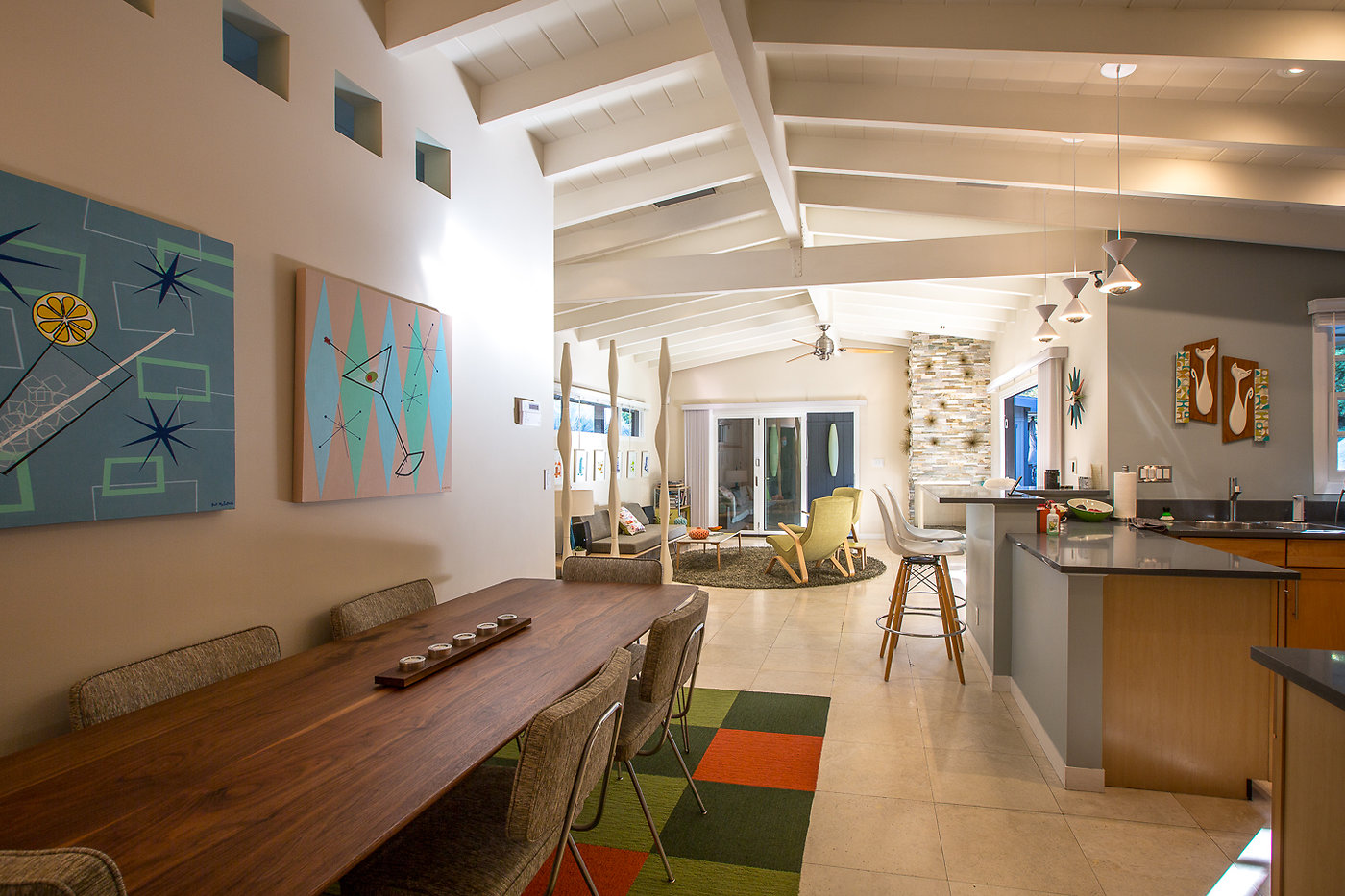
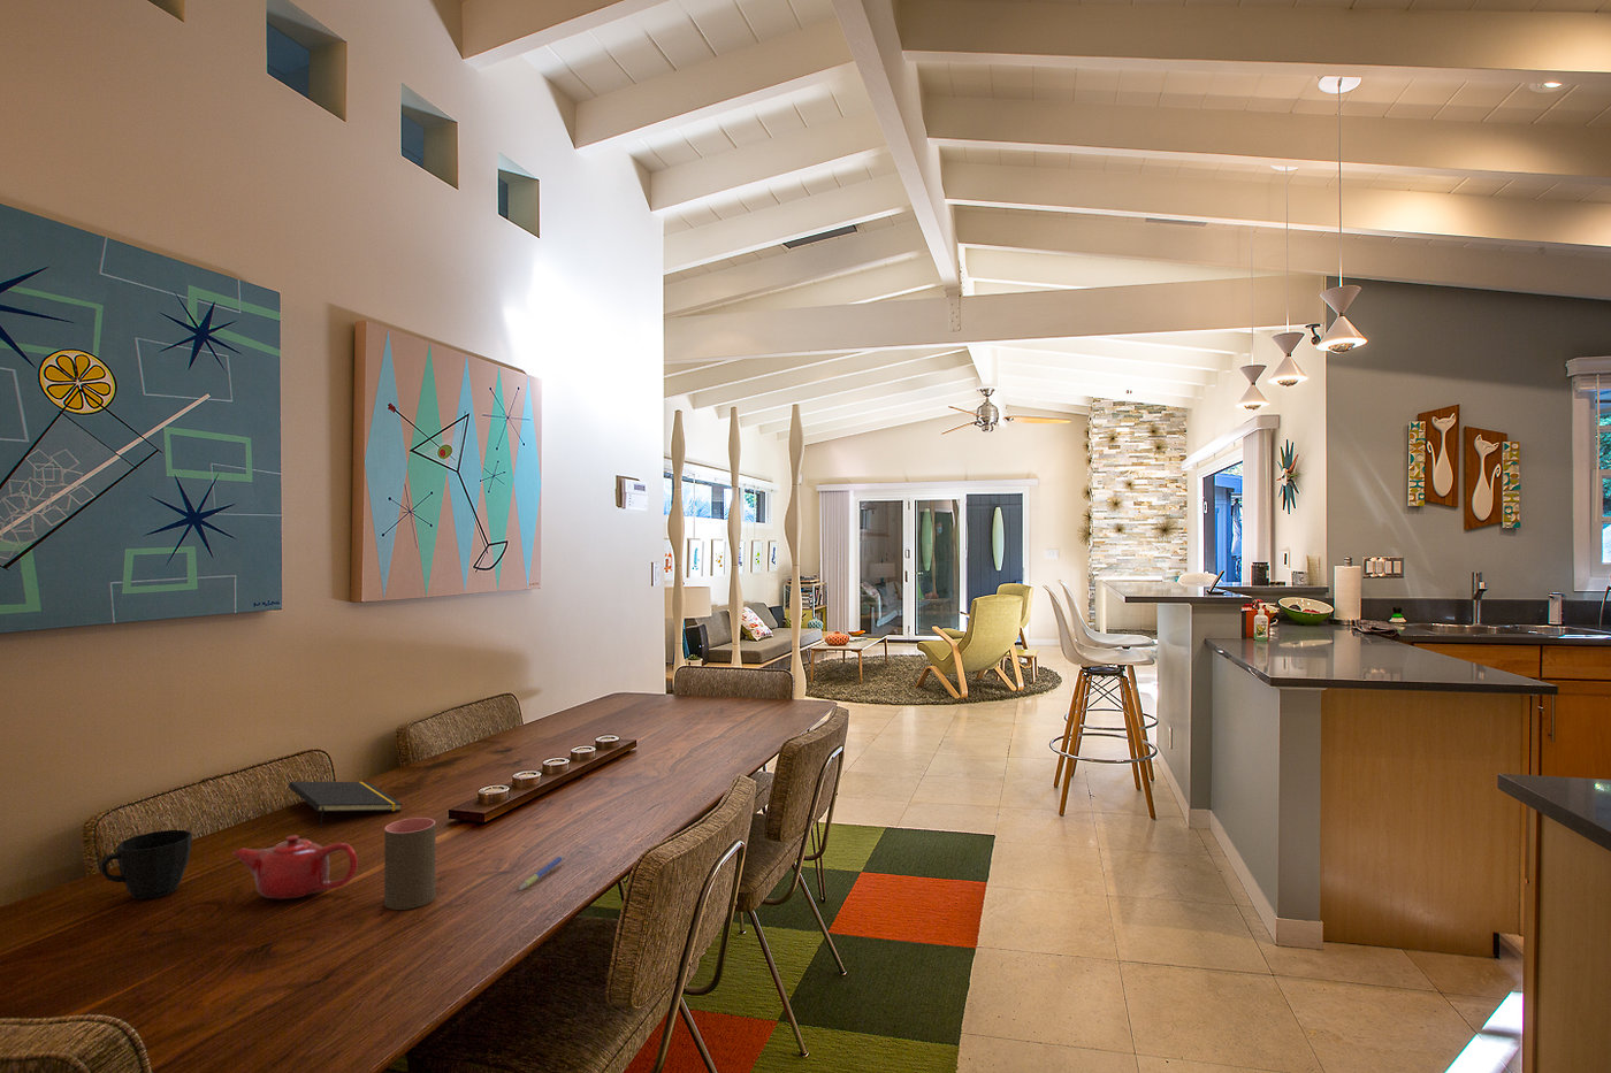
+ cup (150, 866)
+ pen (541, 872)
+ teapot (295, 865)
+ cup (410, 862)
+ notepad (344, 795)
